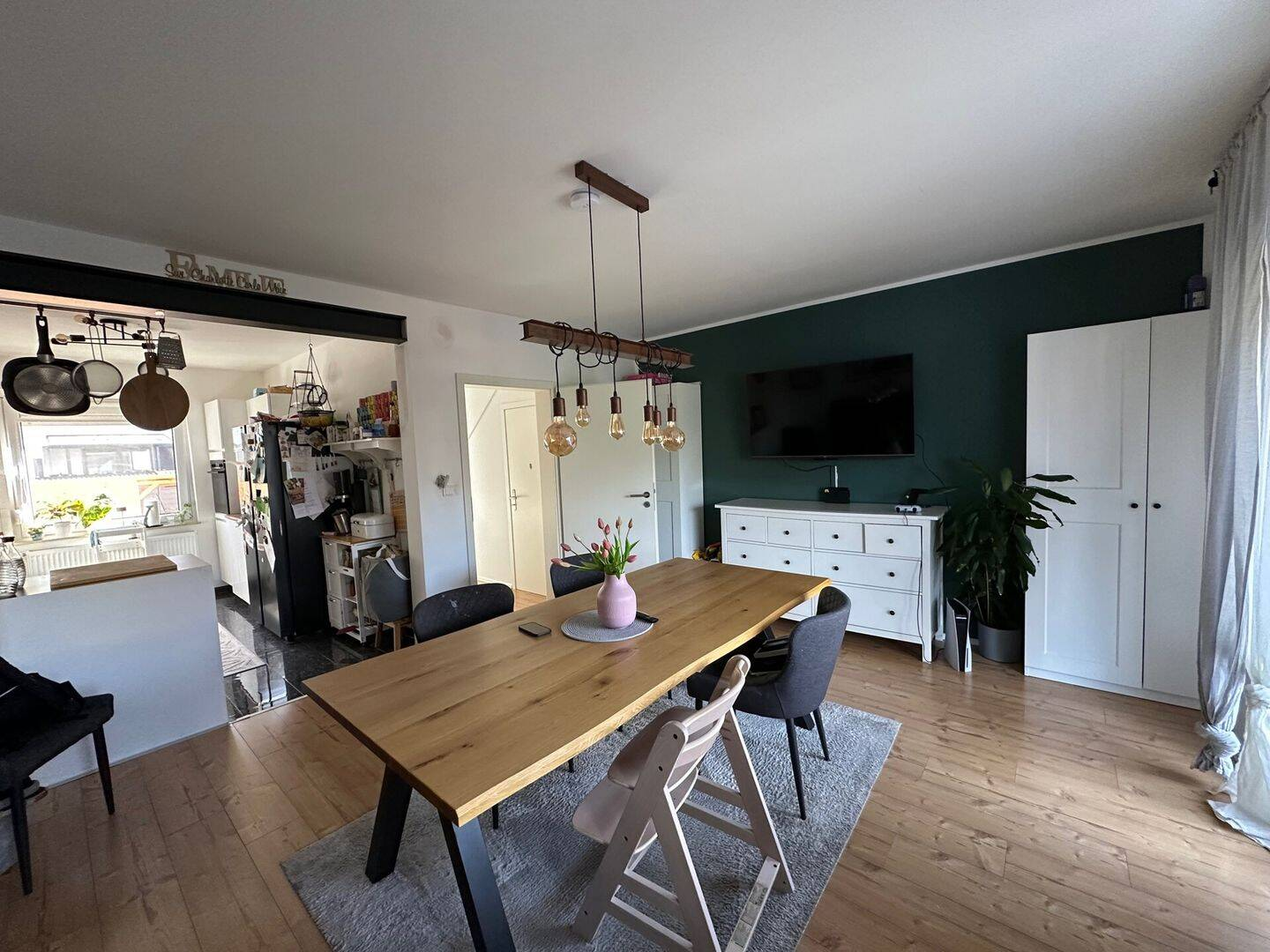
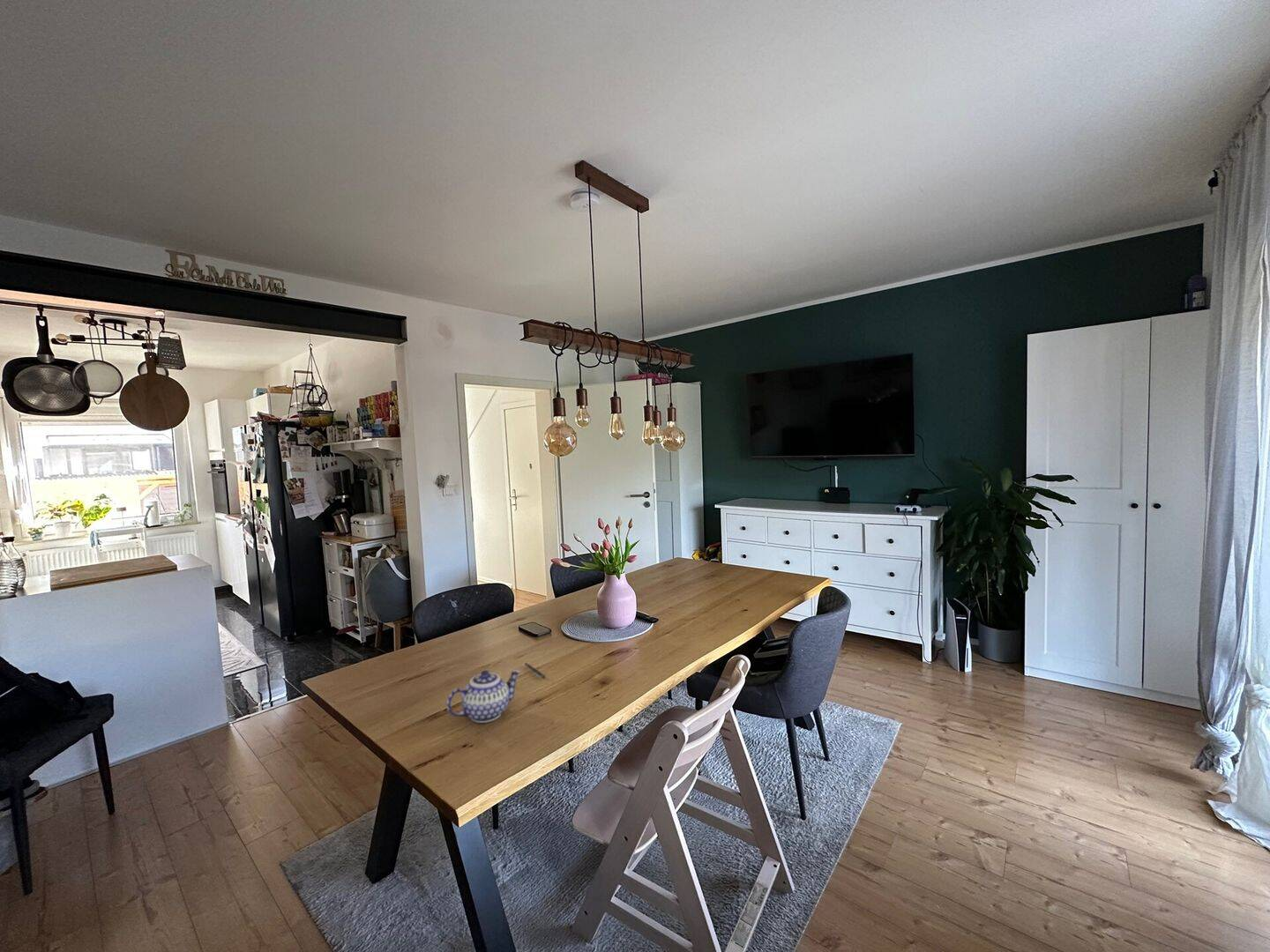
+ pen (534, 669)
+ teapot (485, 693)
